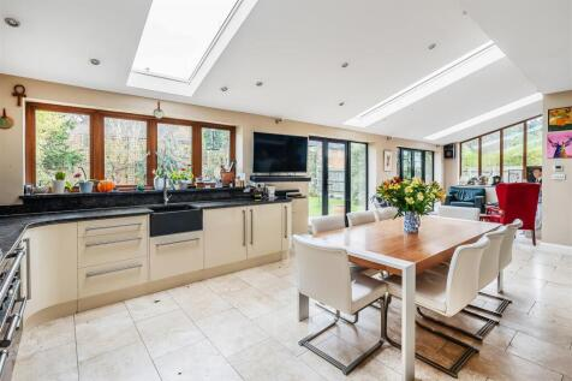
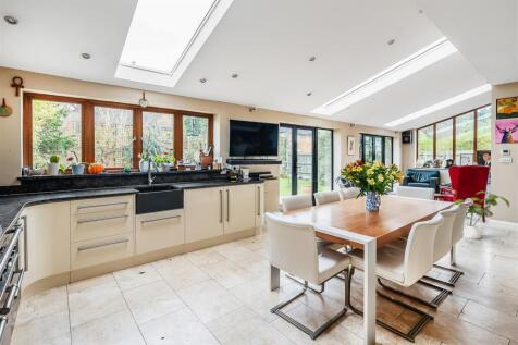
+ house plant (481, 214)
